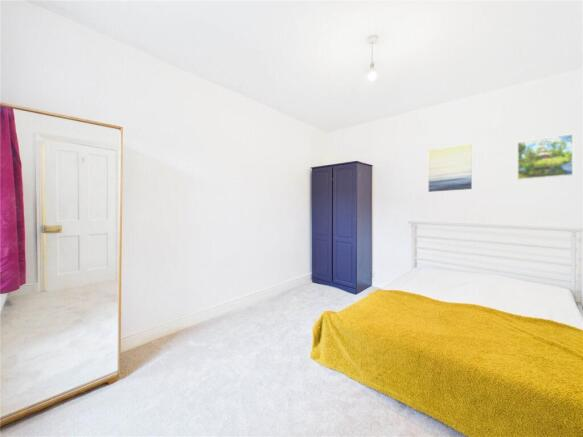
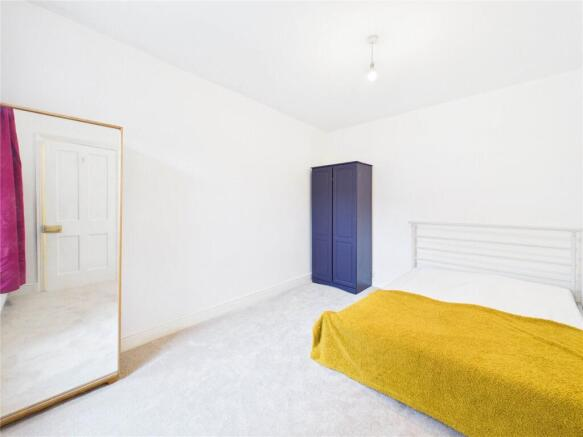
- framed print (543, 157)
- wall art (449, 169)
